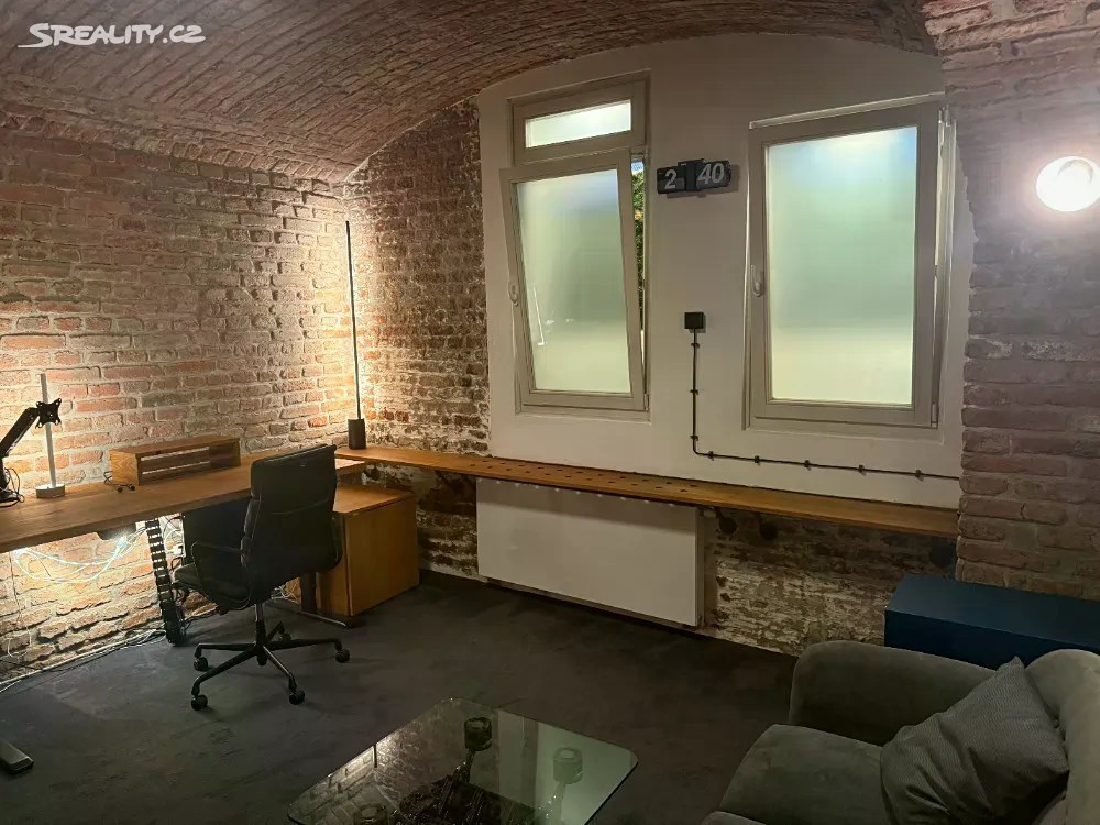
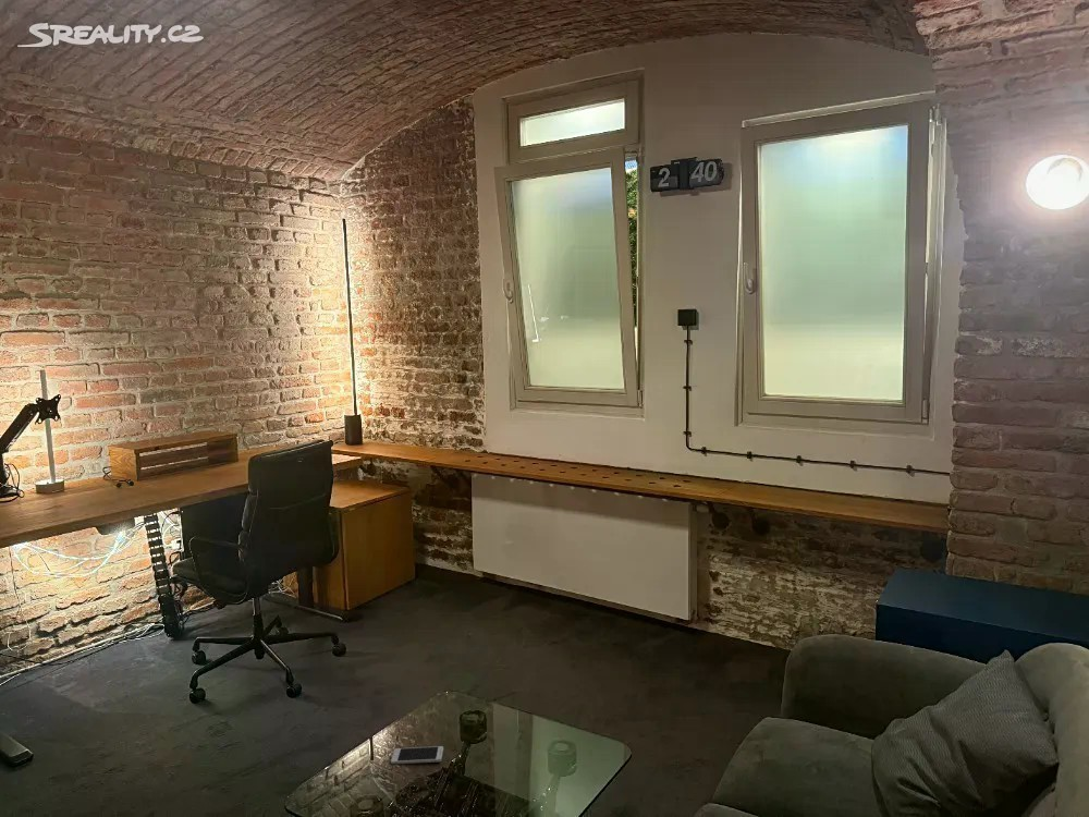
+ smartphone (417, 755)
